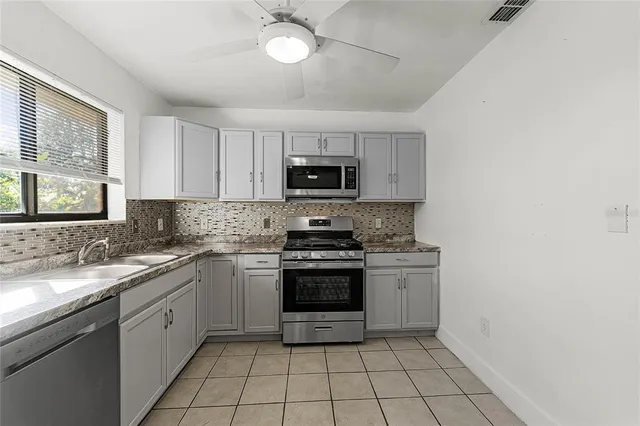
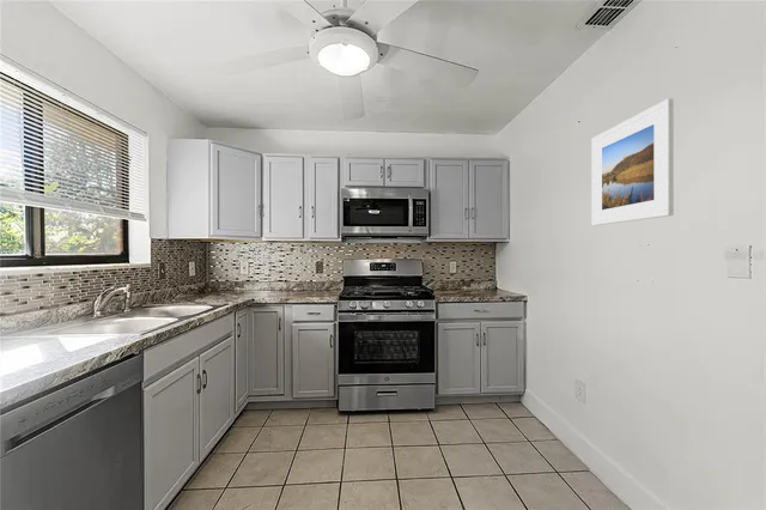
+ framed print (626, 171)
